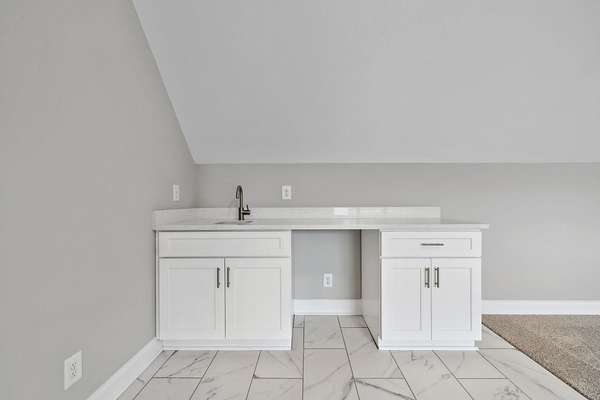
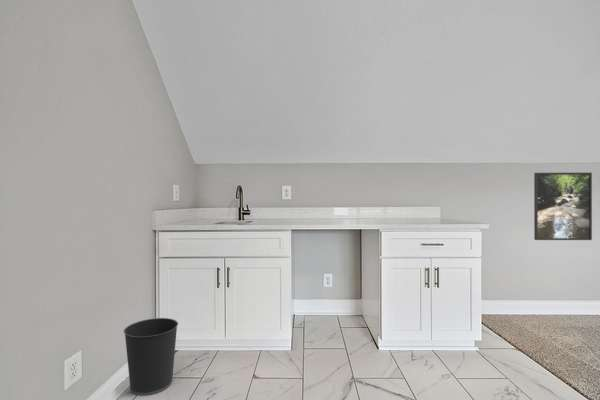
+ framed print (562, 206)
+ wastebasket (151, 355)
